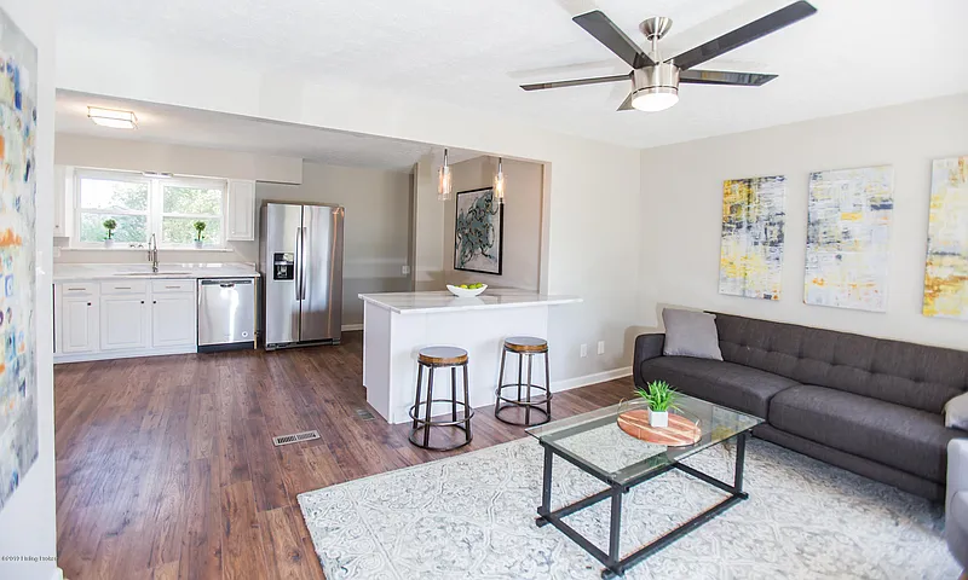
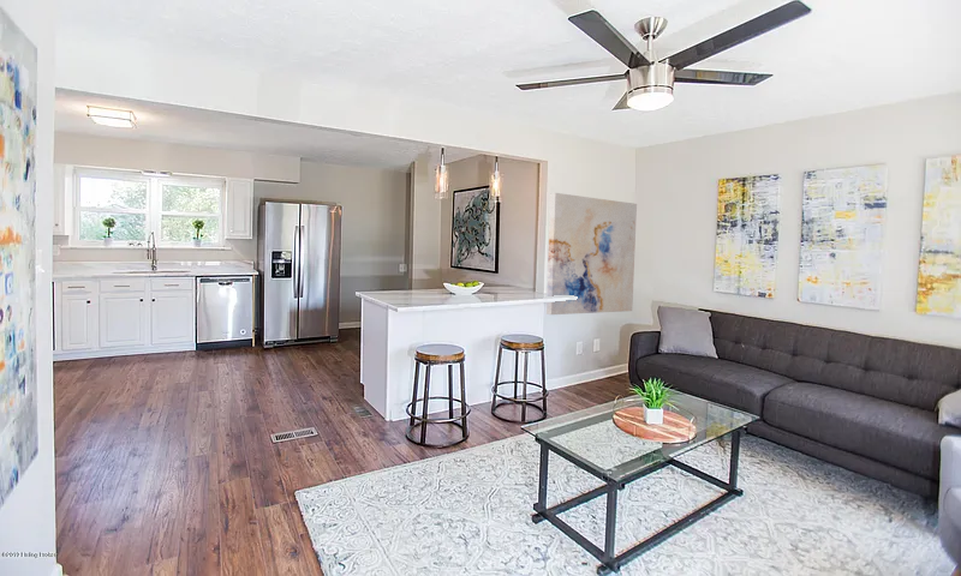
+ wall art (593, 256)
